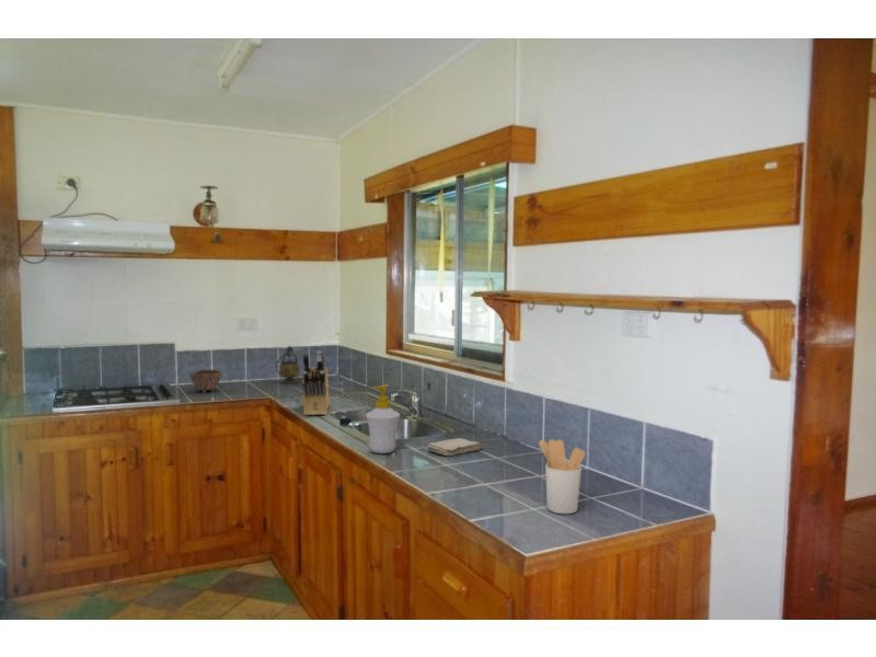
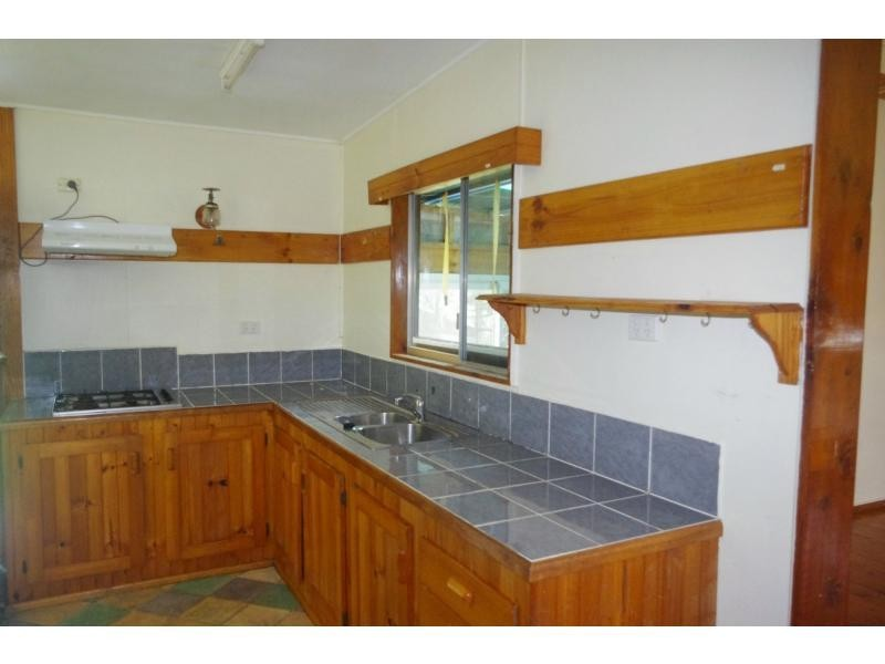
- teapot (292, 365)
- knife block (315, 380)
- soap bottle (382, 418)
- bowl (206, 381)
- washcloth (453, 446)
- utensil holder (558, 473)
